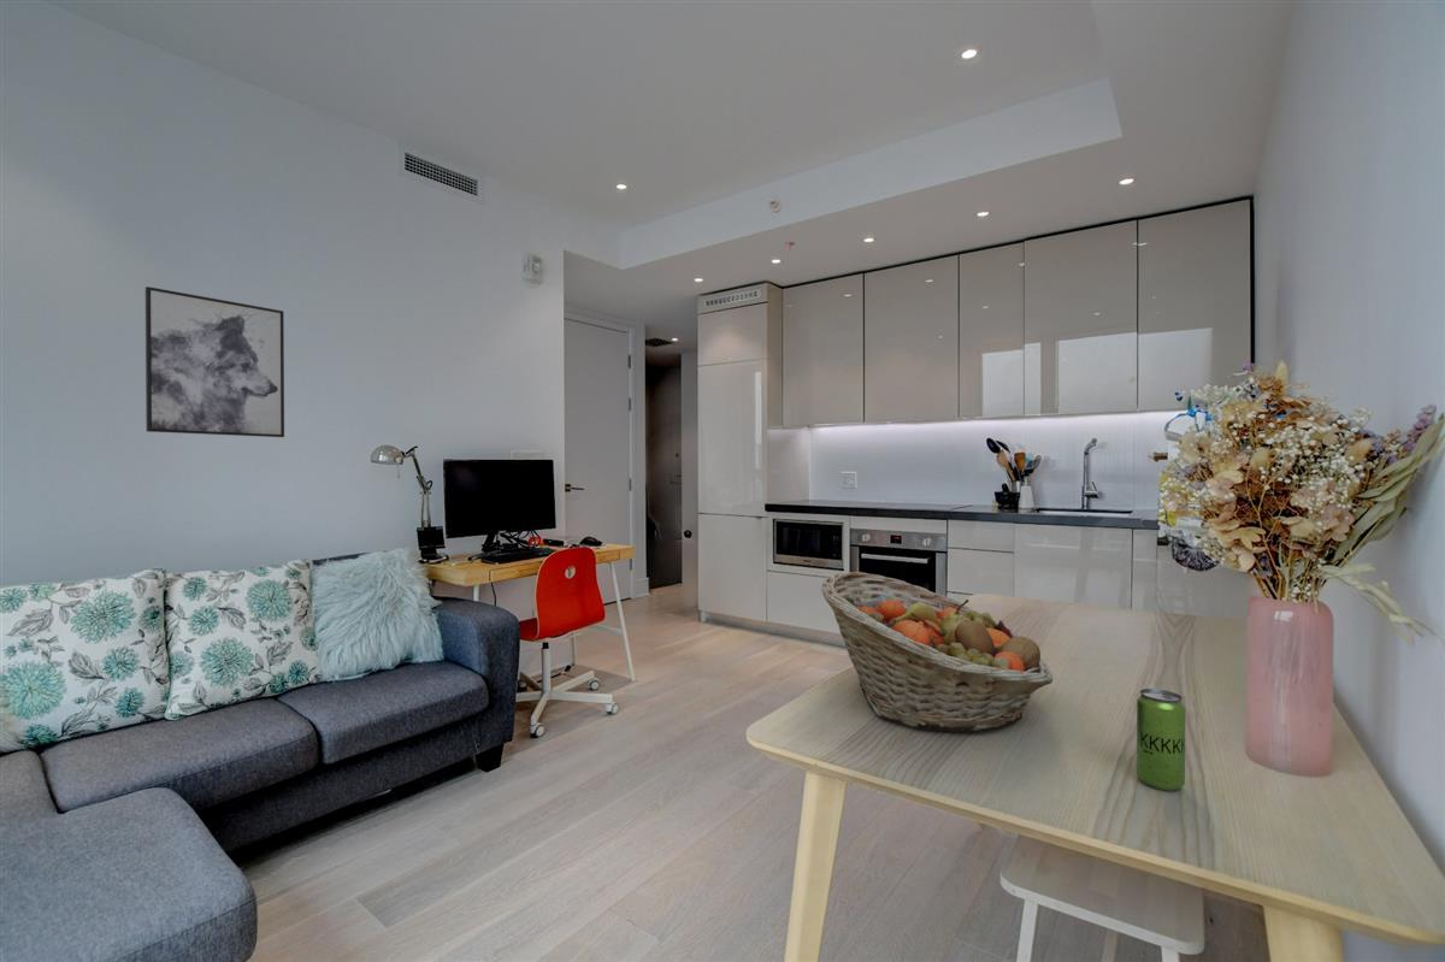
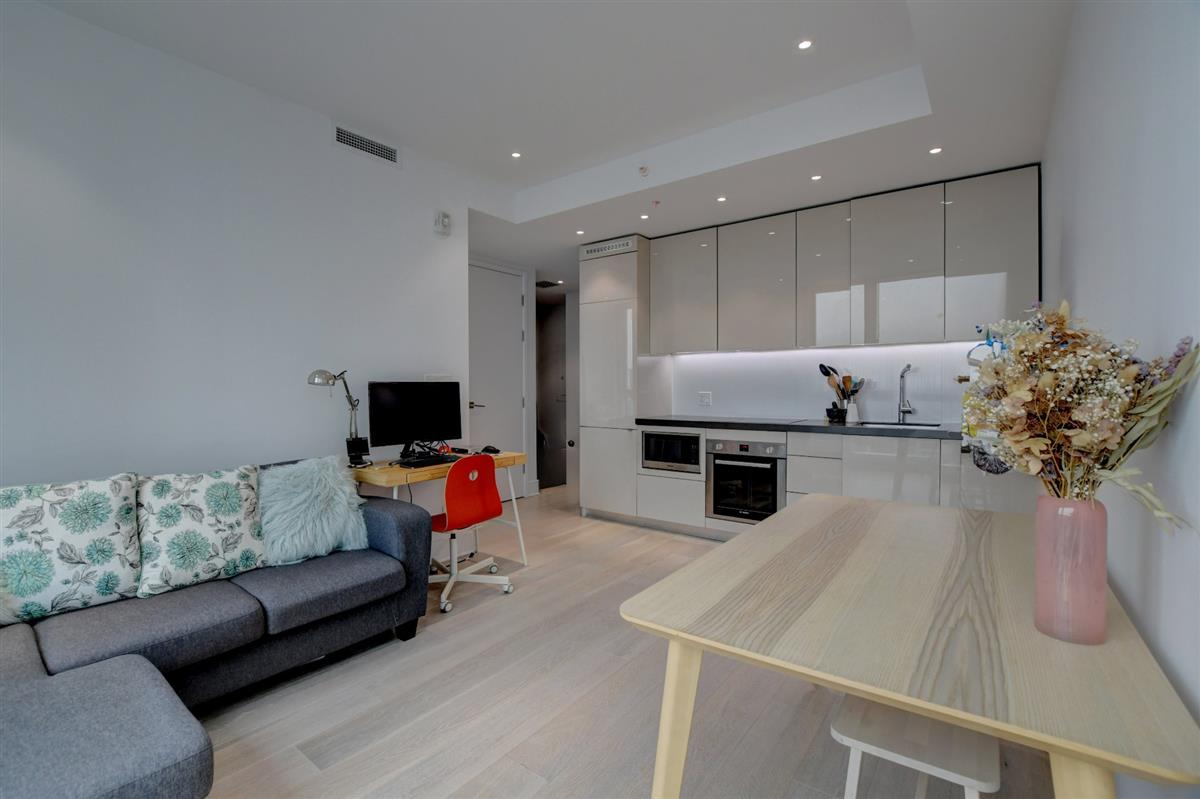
- beverage can (1160, 738)
- fruit basket (928, 639)
- wall art (219, 367)
